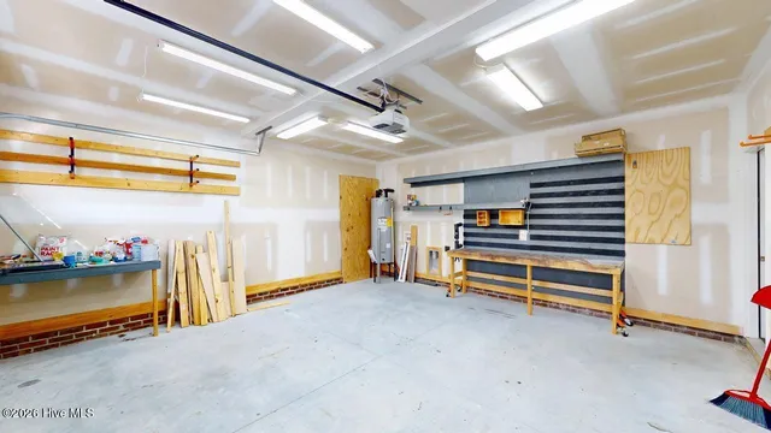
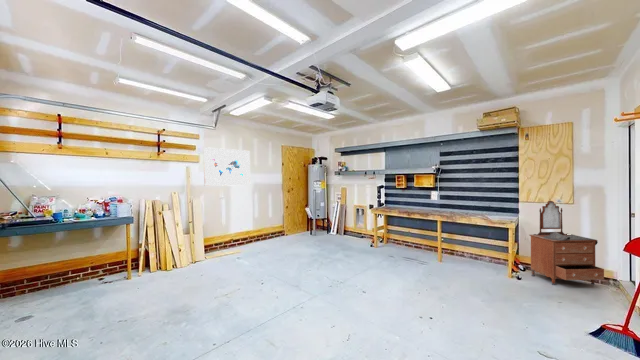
+ dresser (563, 241)
+ wall art (228, 167)
